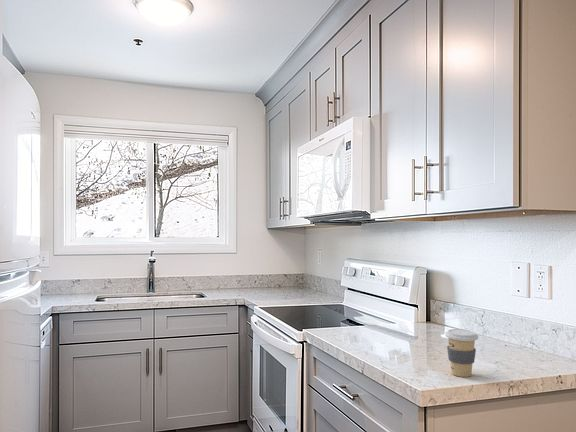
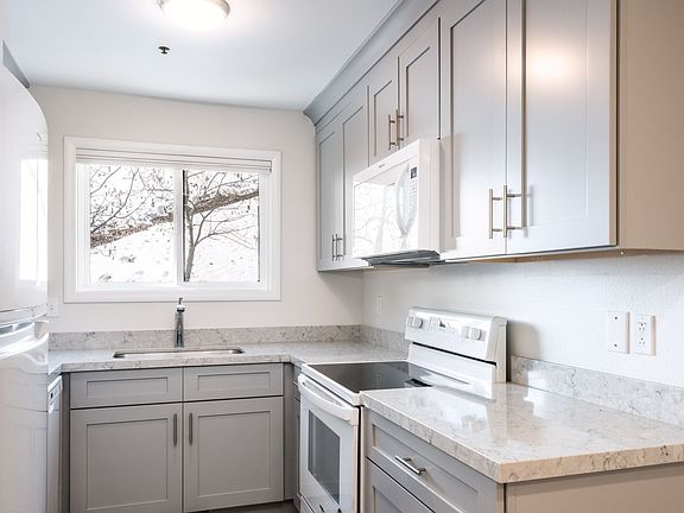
- coffee cup (461, 352)
